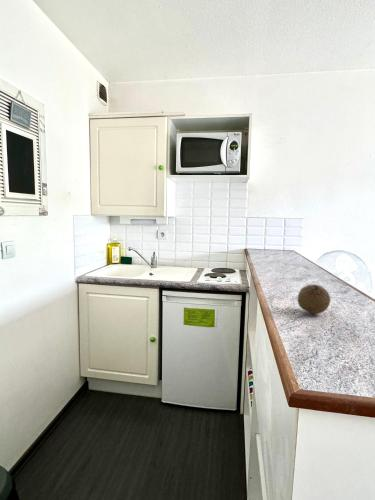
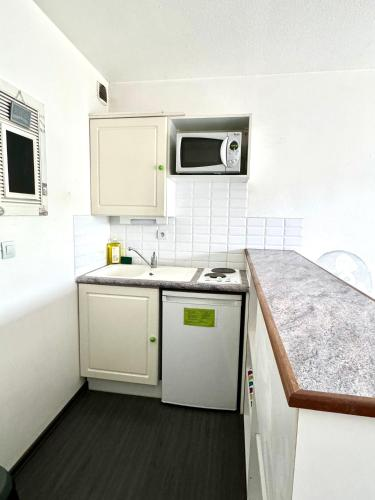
- fruit (313, 298)
